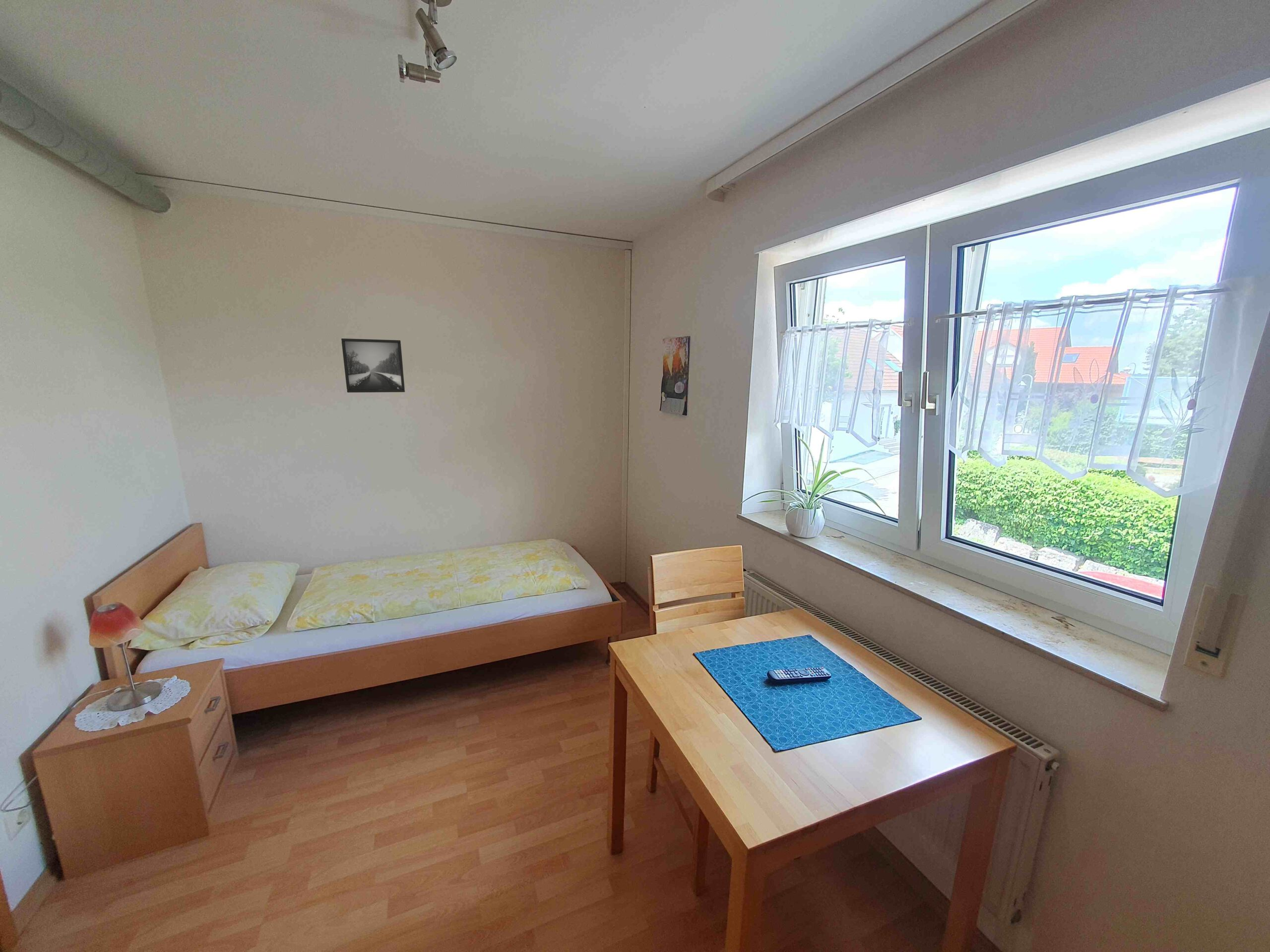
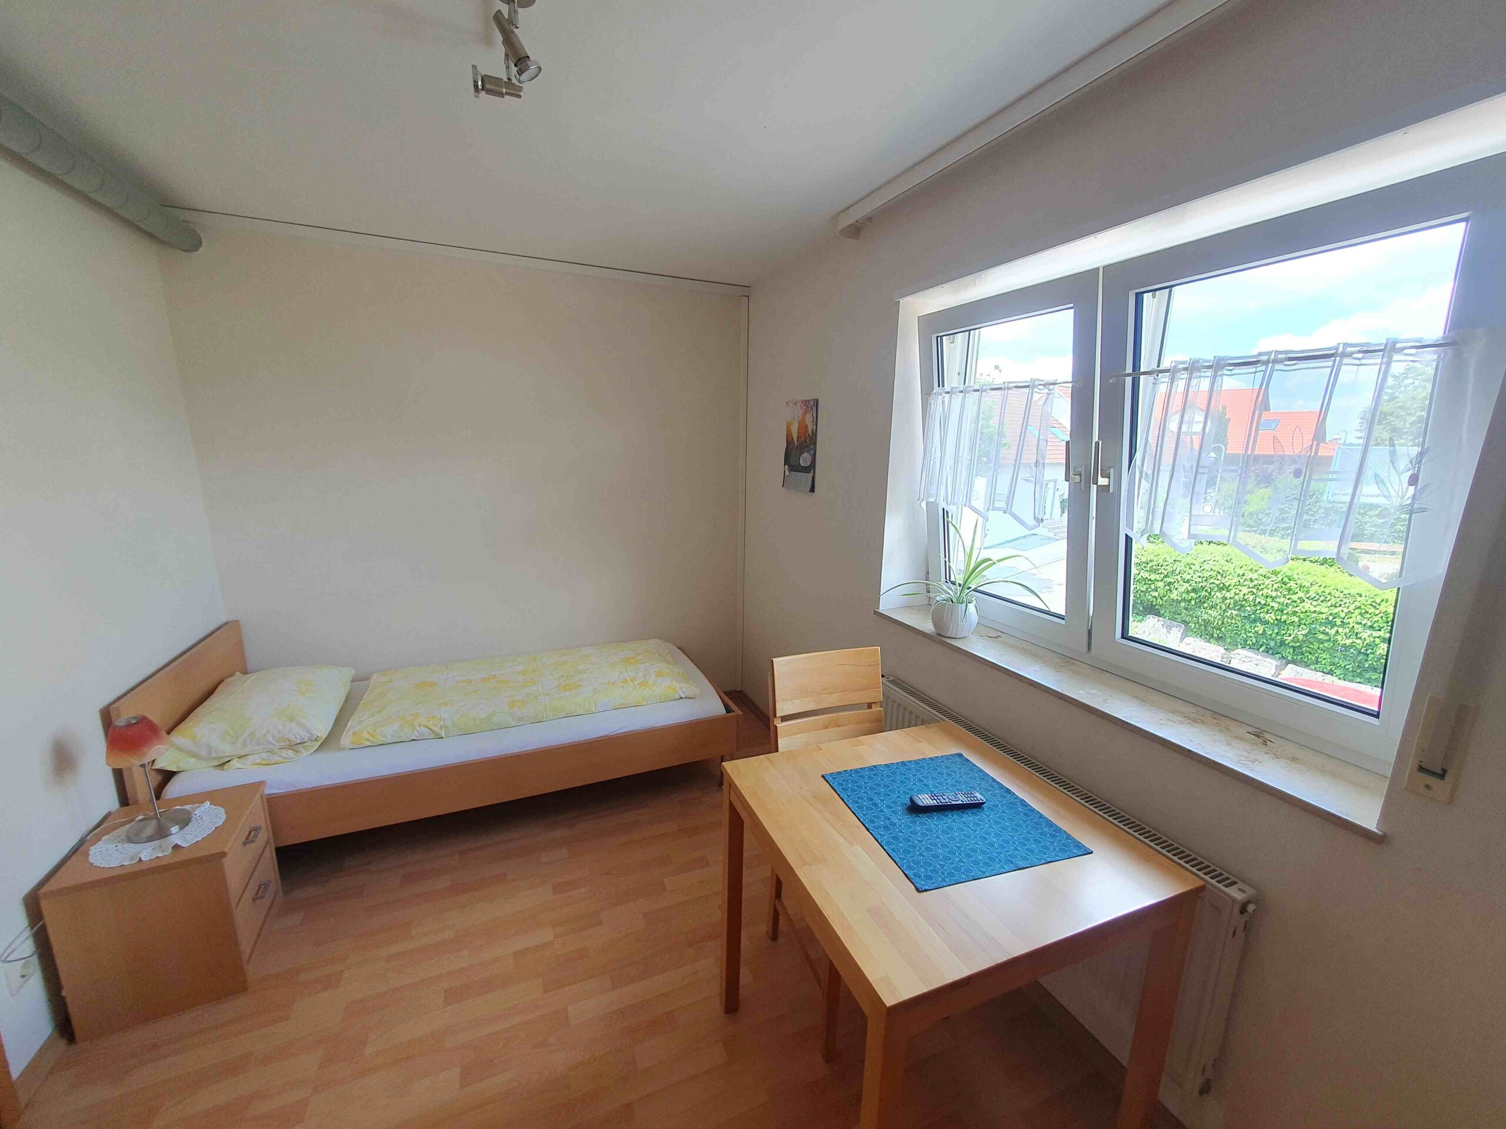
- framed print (374, 366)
